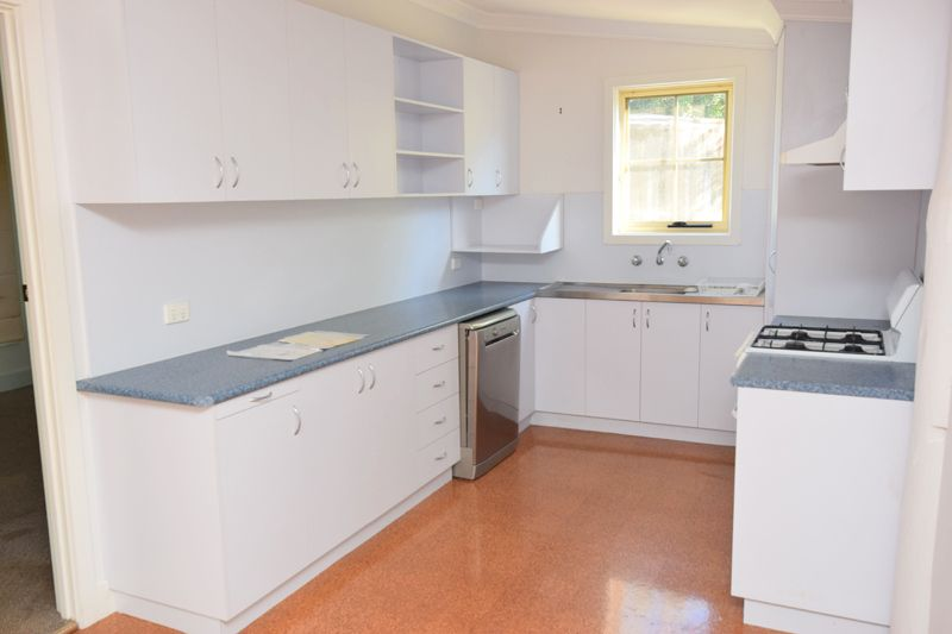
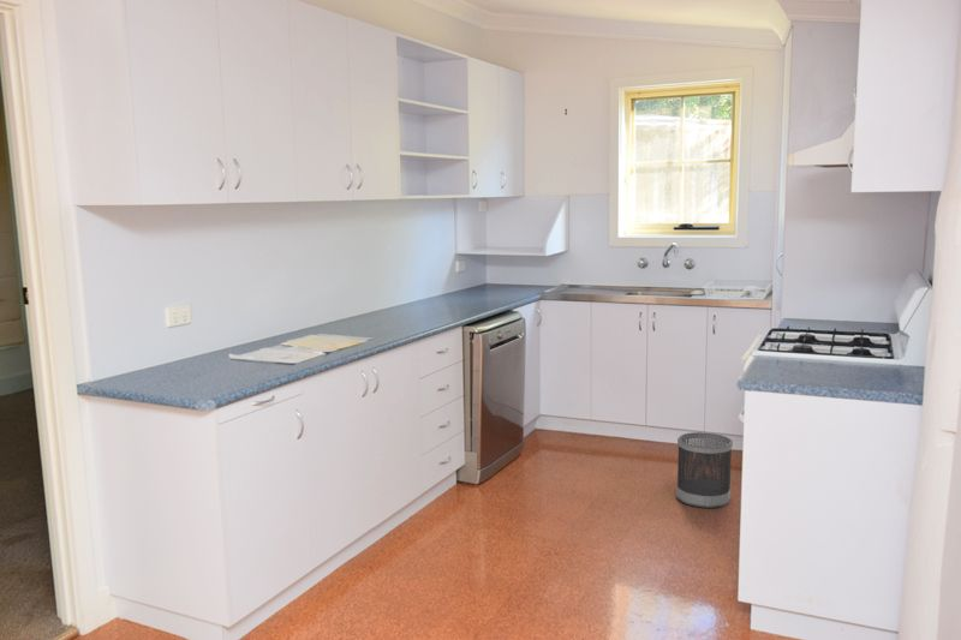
+ wastebasket (704, 468)
